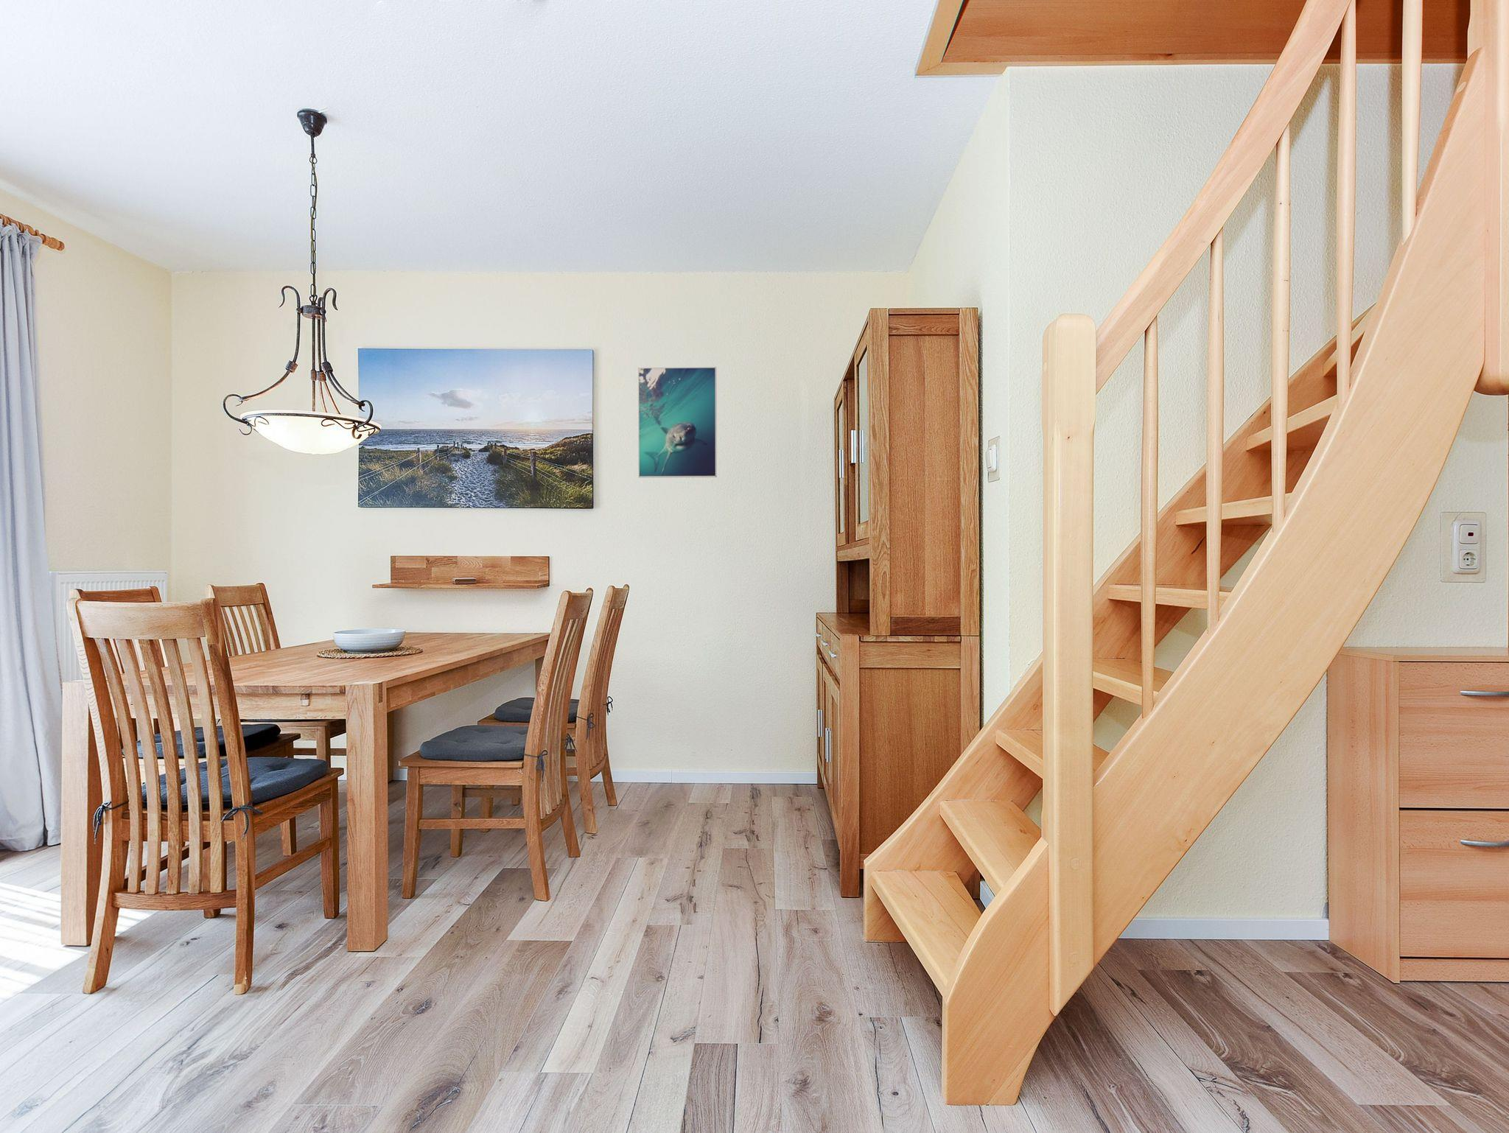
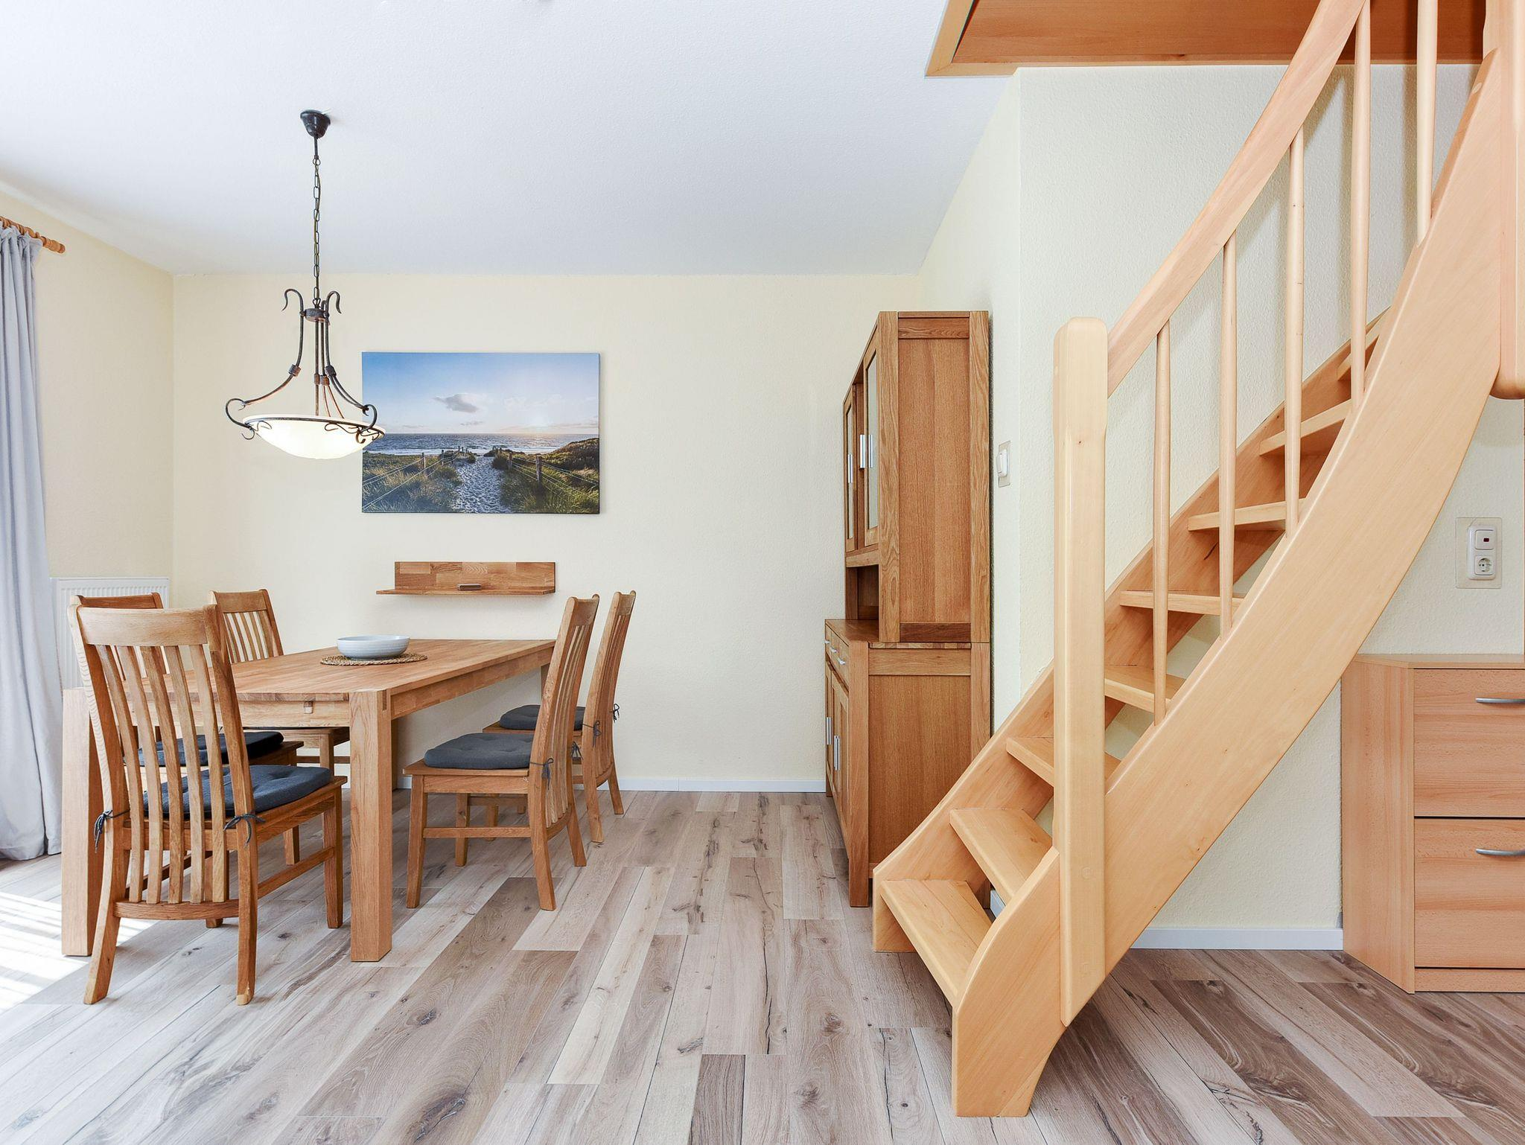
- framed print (677, 422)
